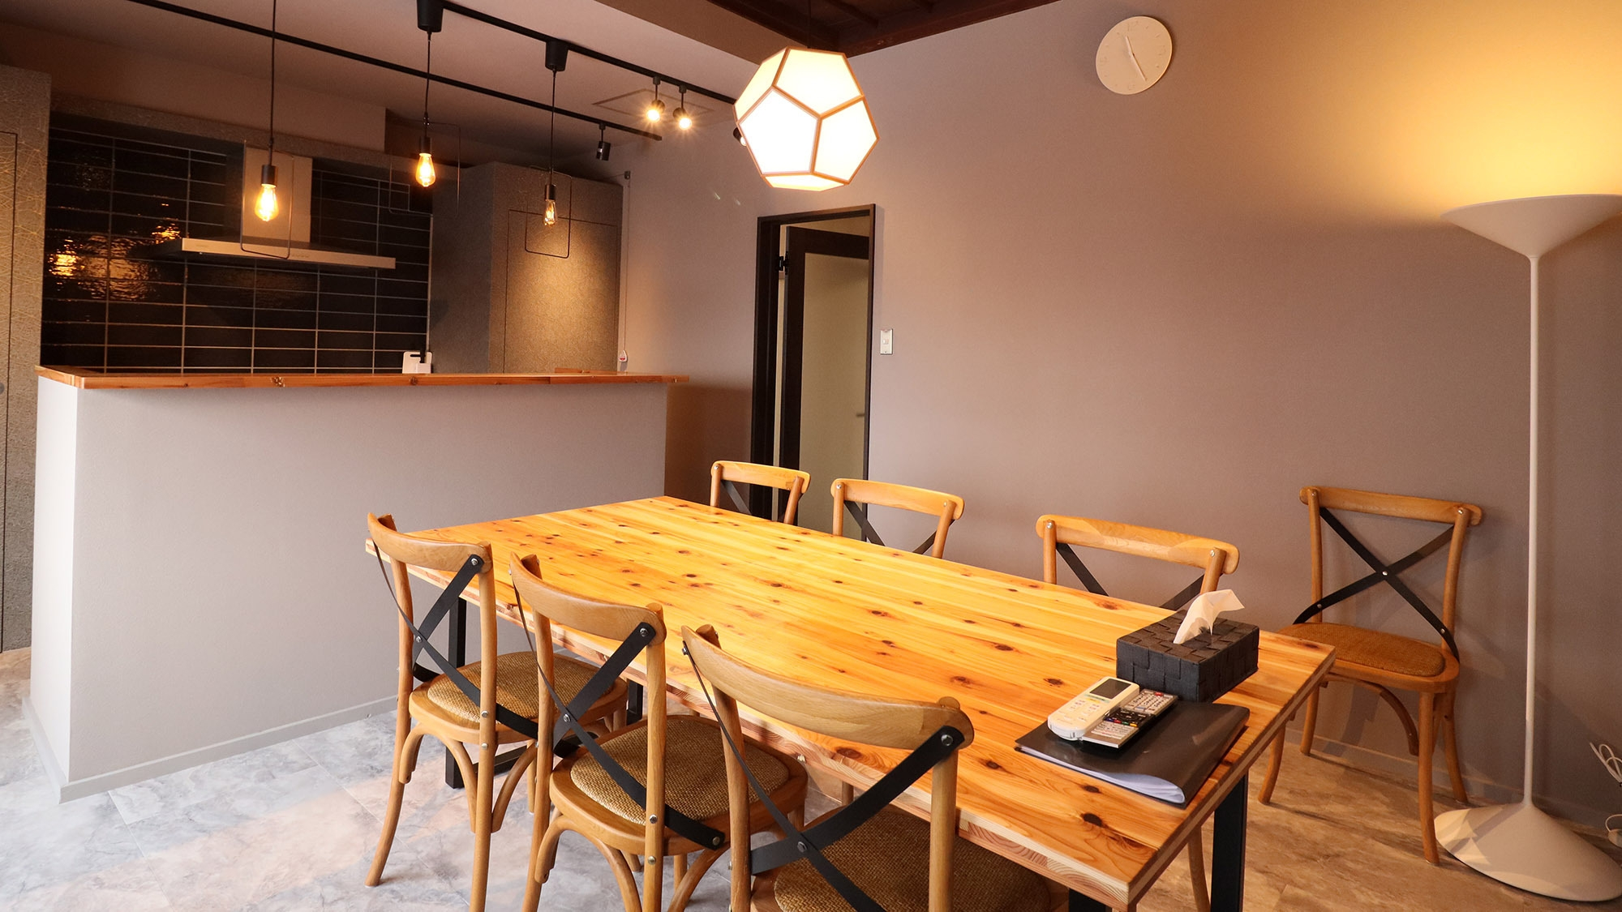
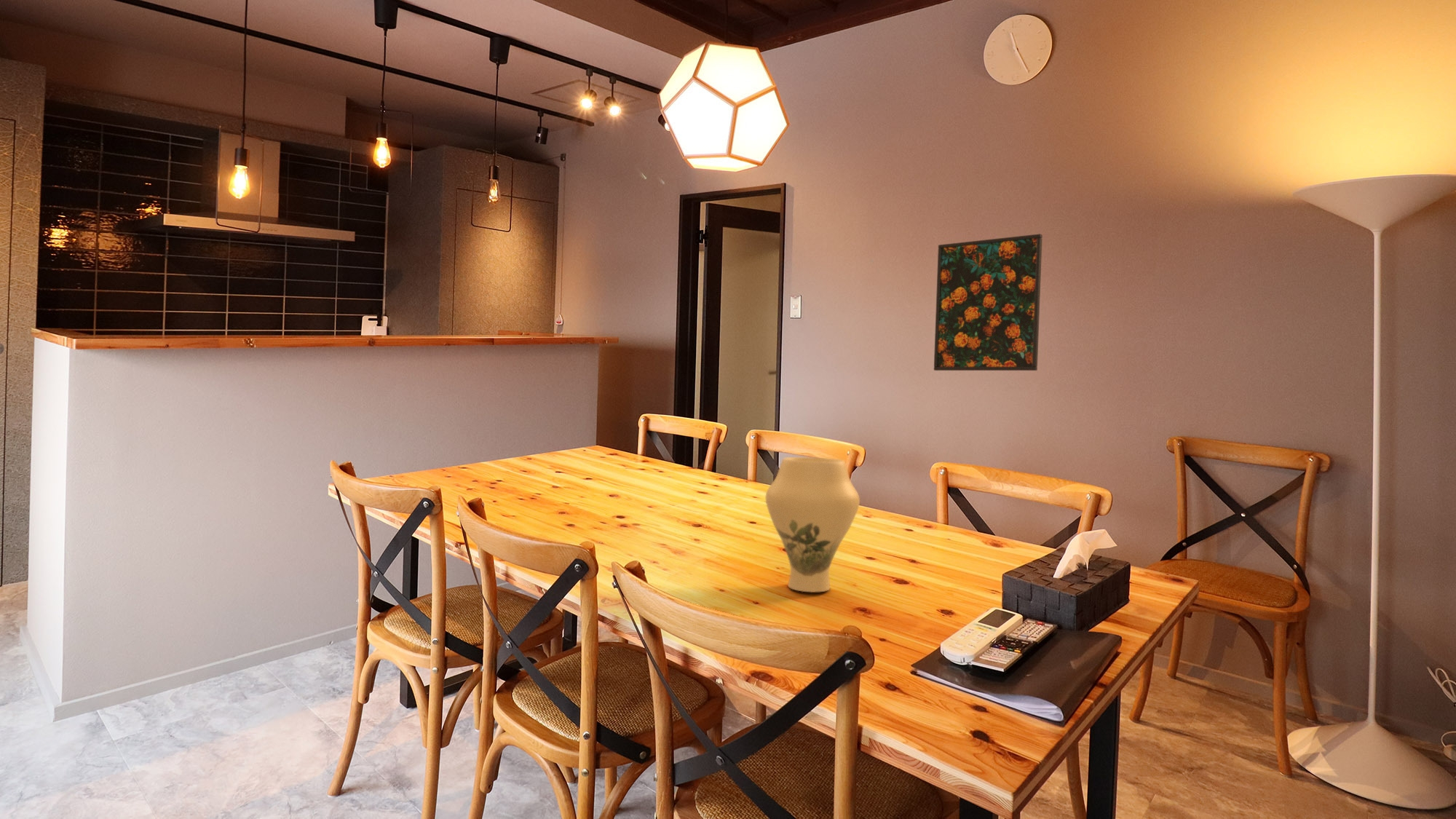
+ vase (811, 523)
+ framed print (986, 305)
